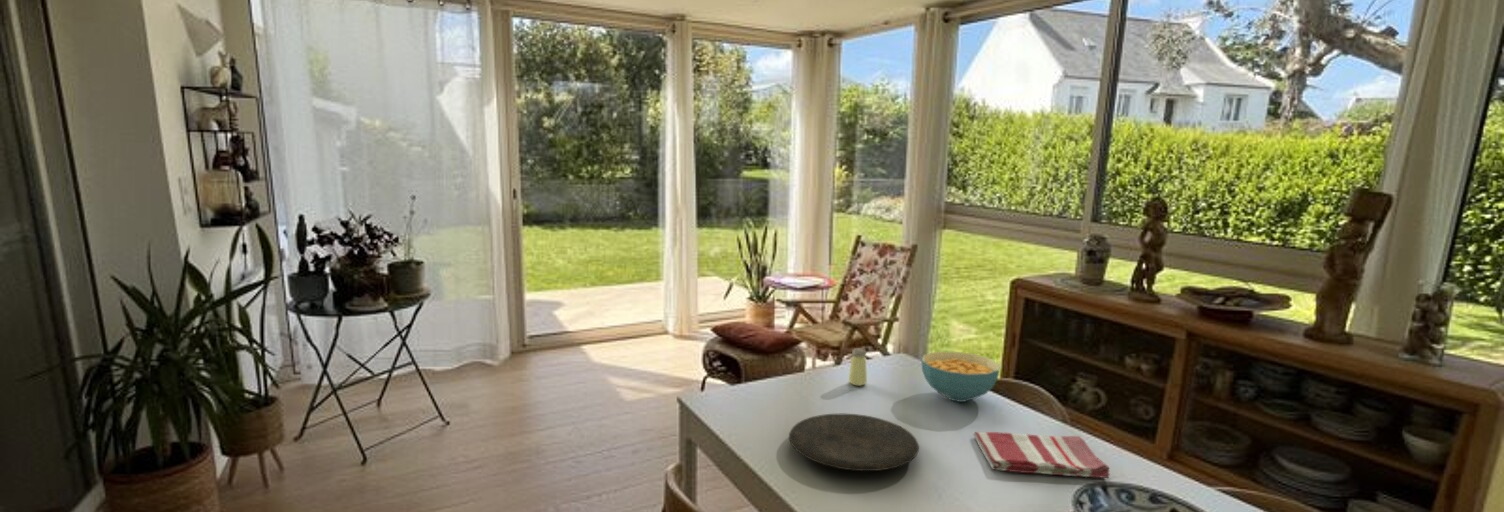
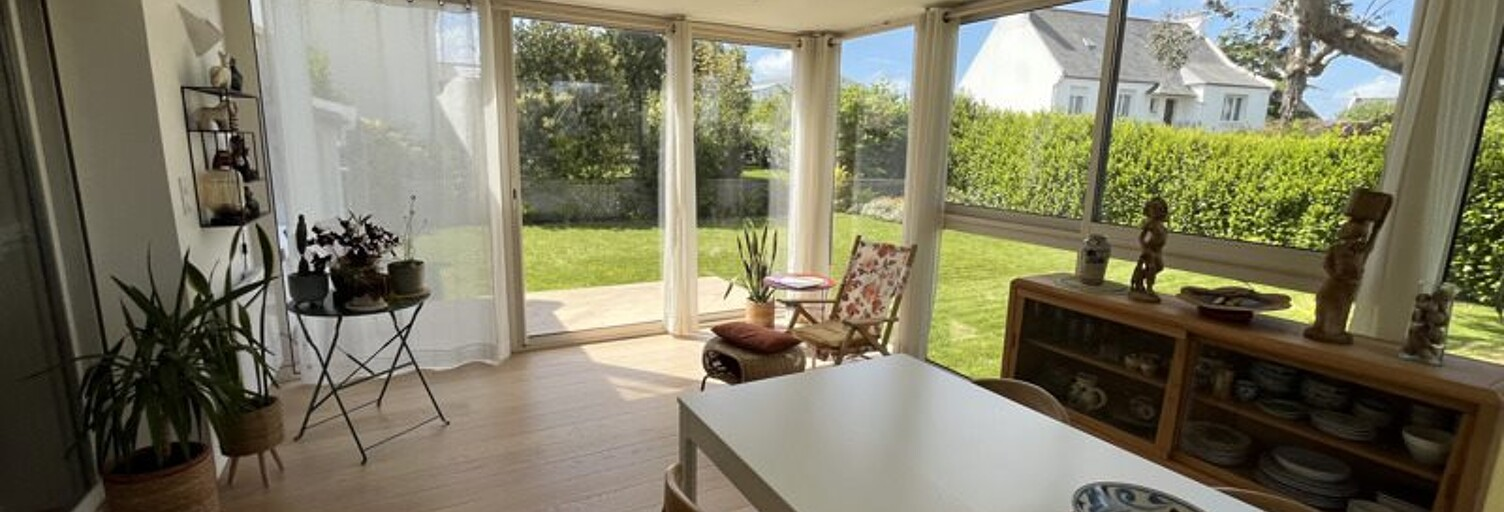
- plate (852, 443)
- dish towel (1038, 451)
- saltshaker (858, 365)
- cereal bowl (958, 380)
